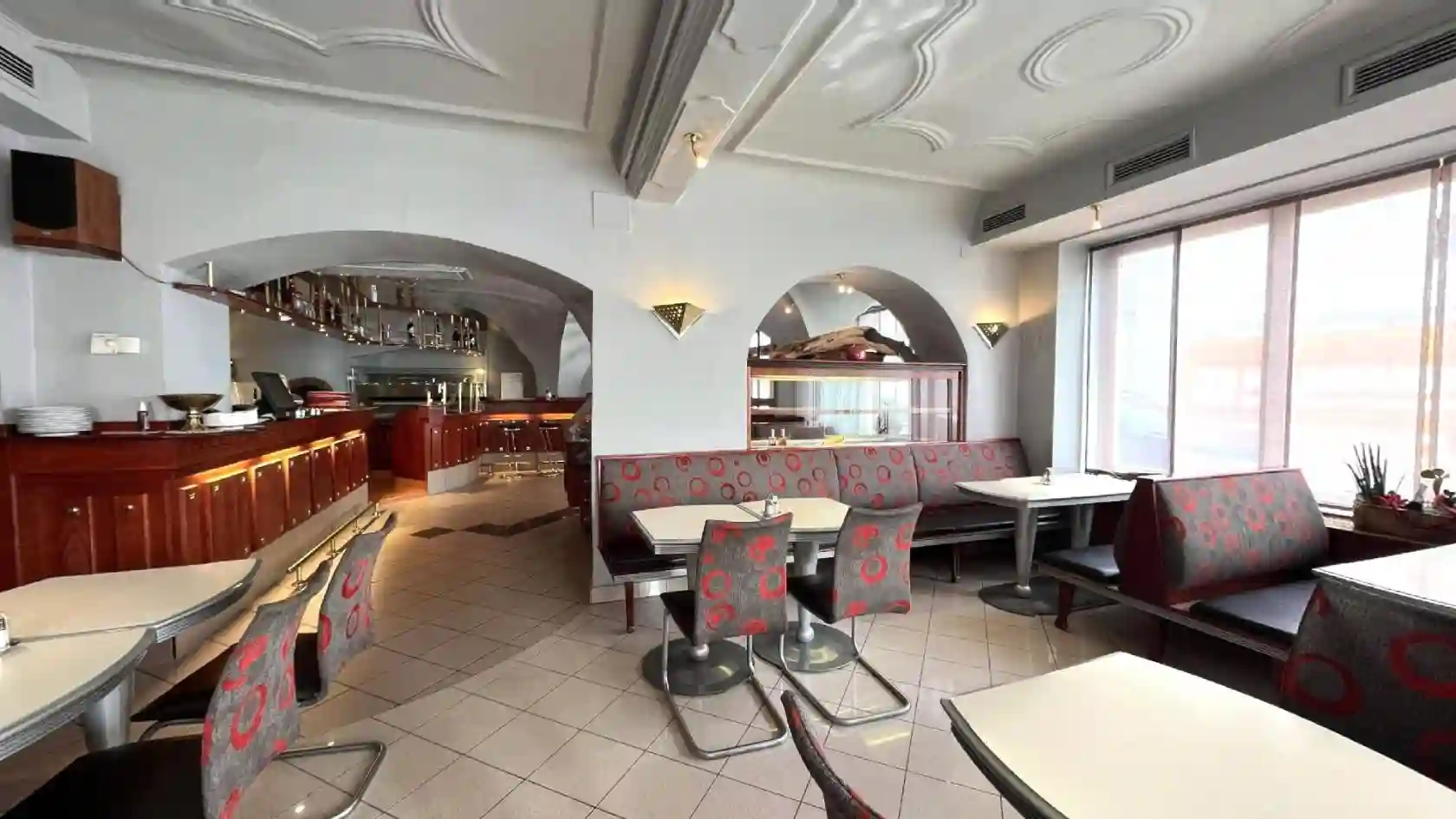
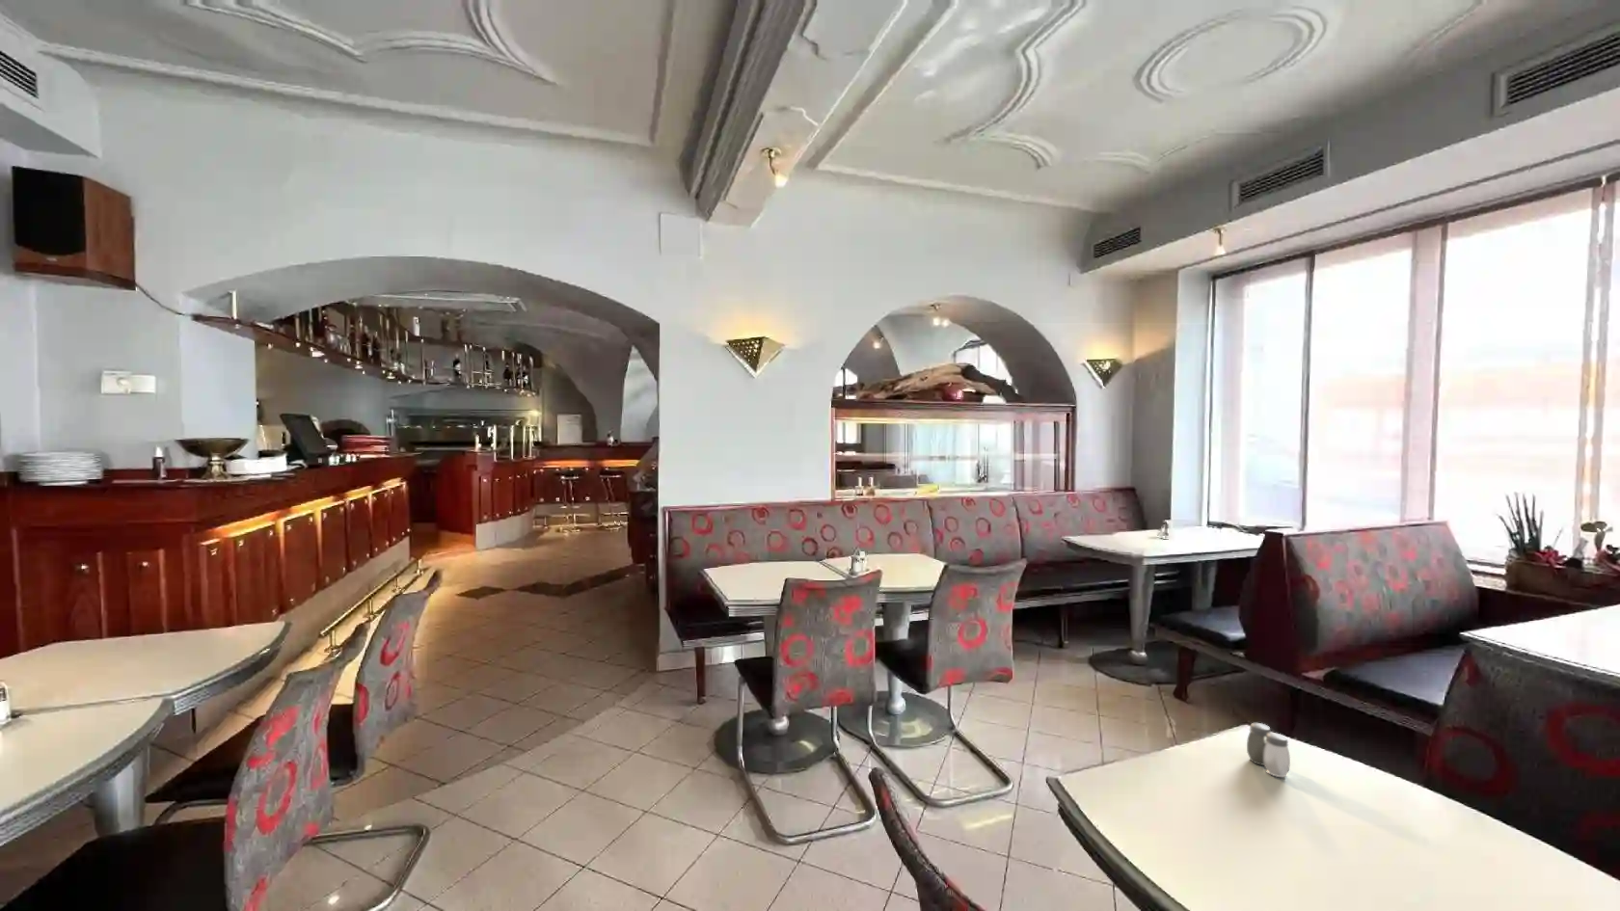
+ salt and pepper shaker (1268, 749)
